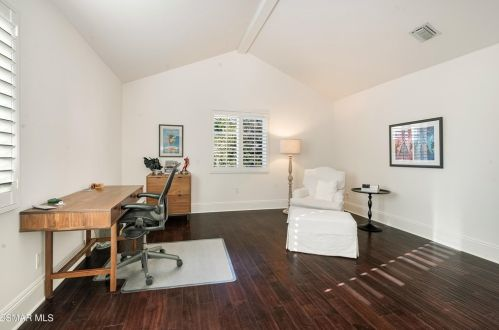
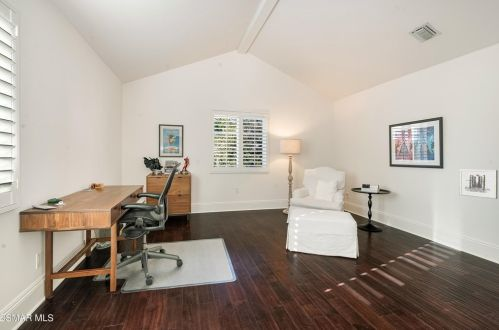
+ wall art (477, 183)
